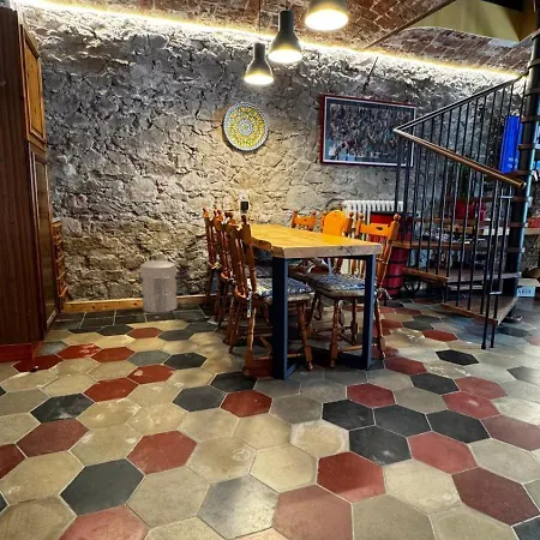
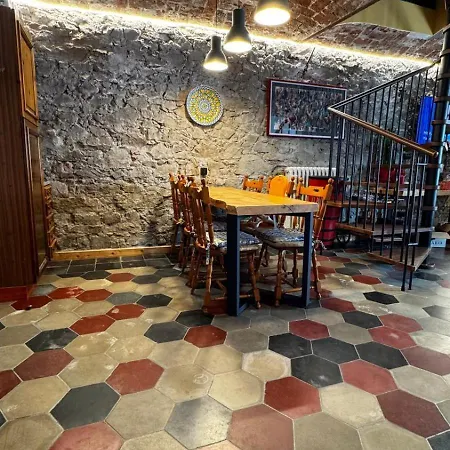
- waste bin (158, 283)
